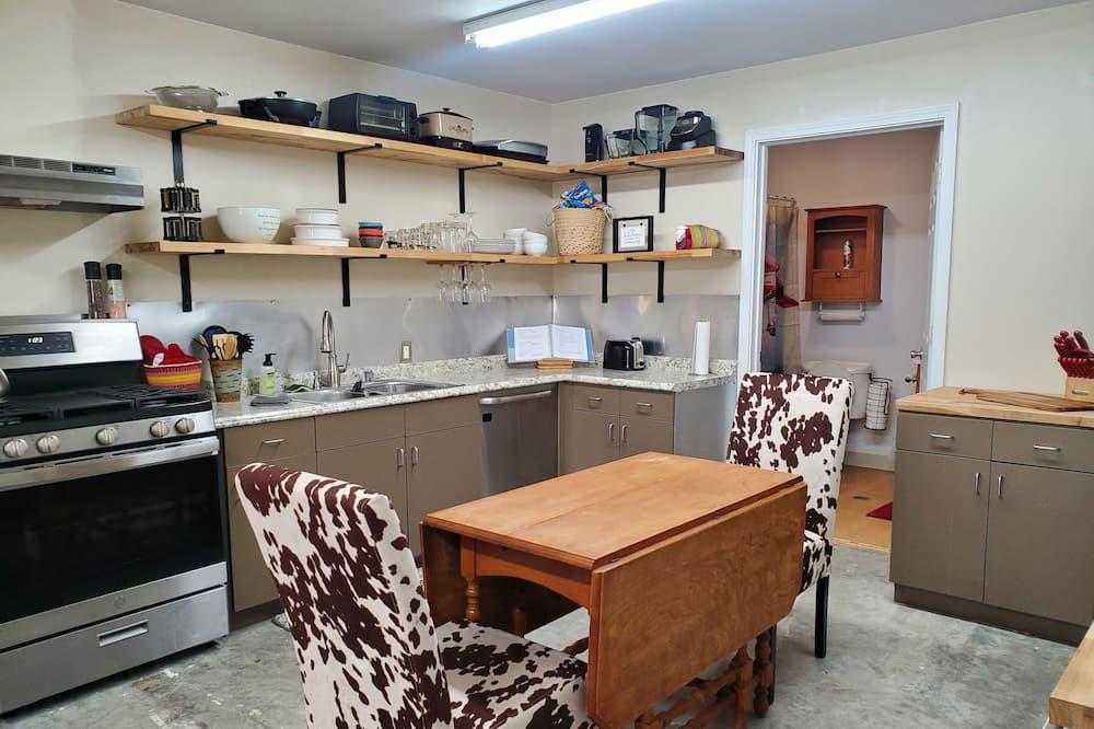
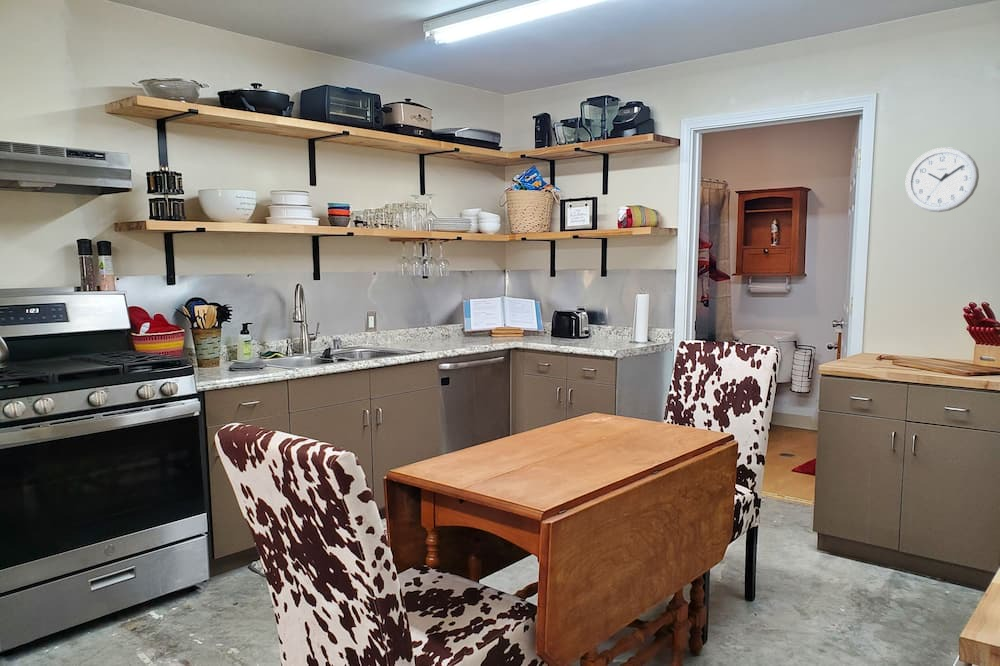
+ wall clock (940, 179)
